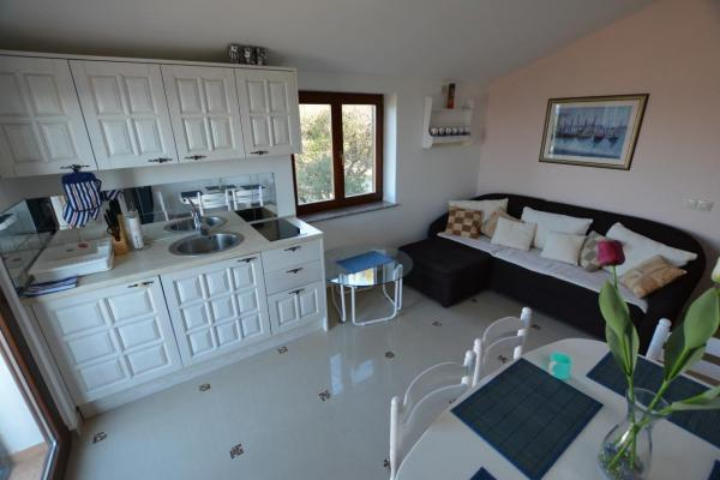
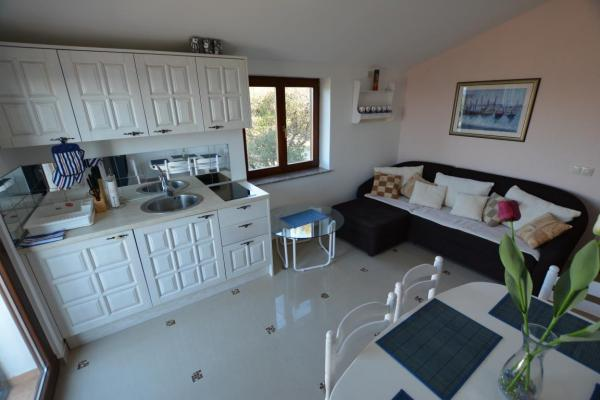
- cup (557, 366)
